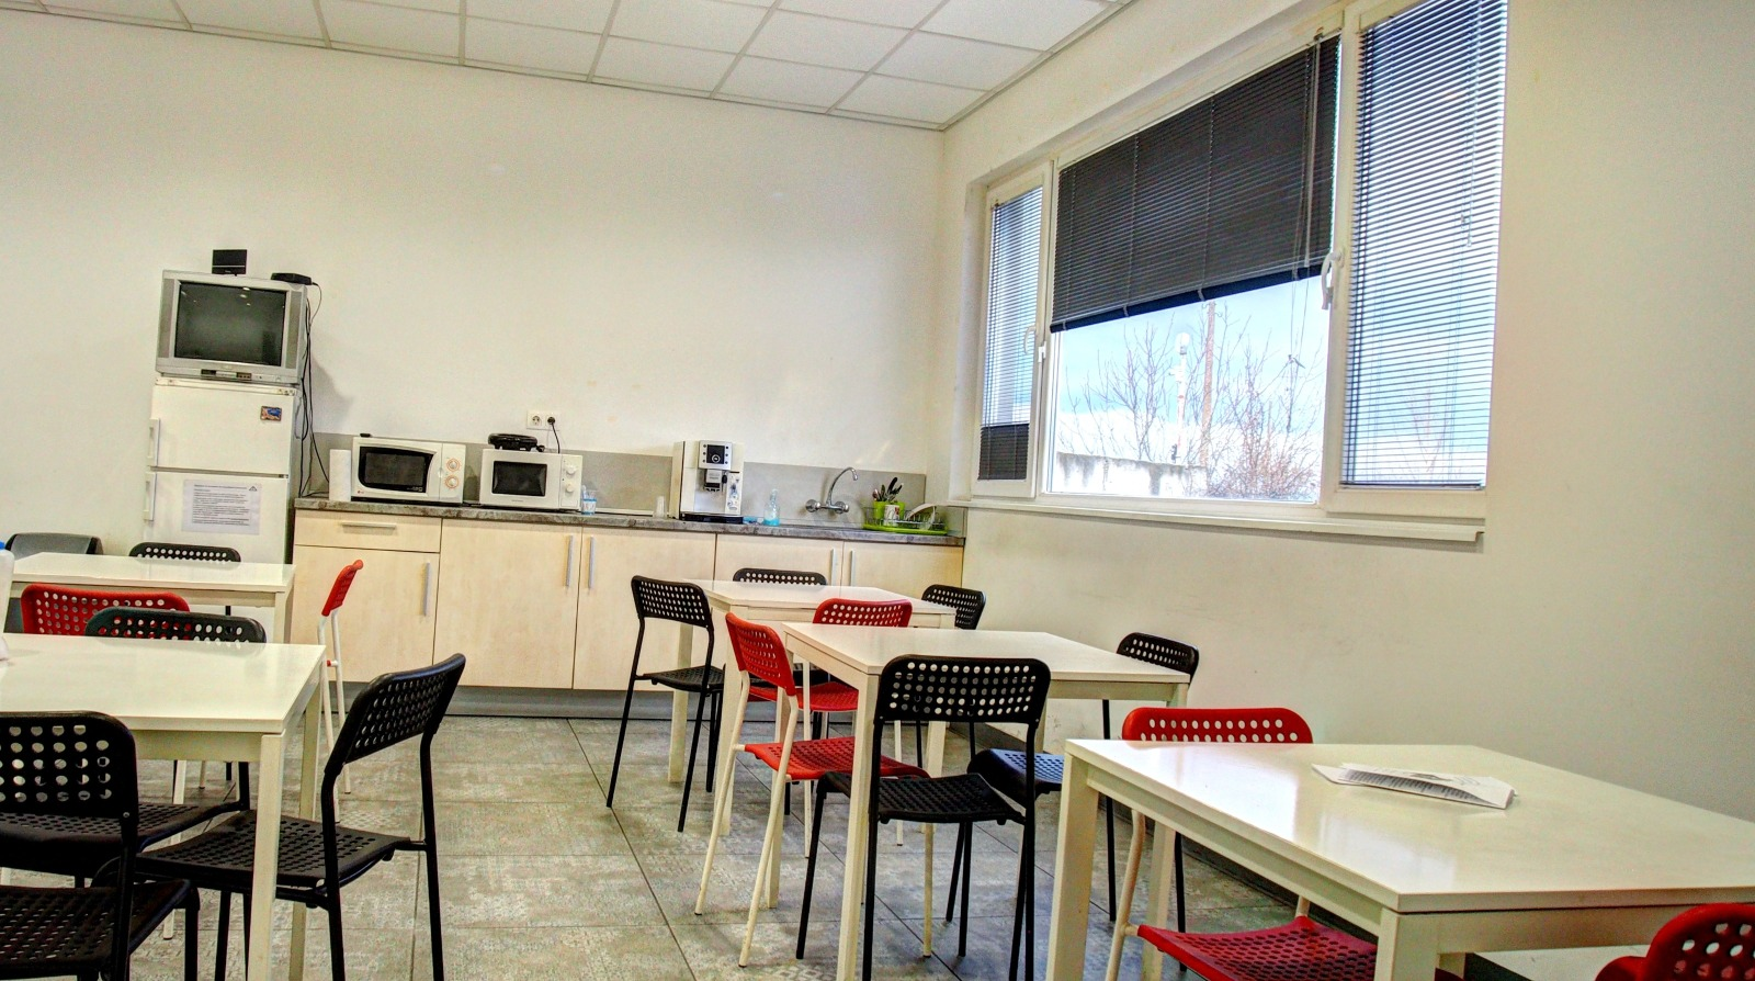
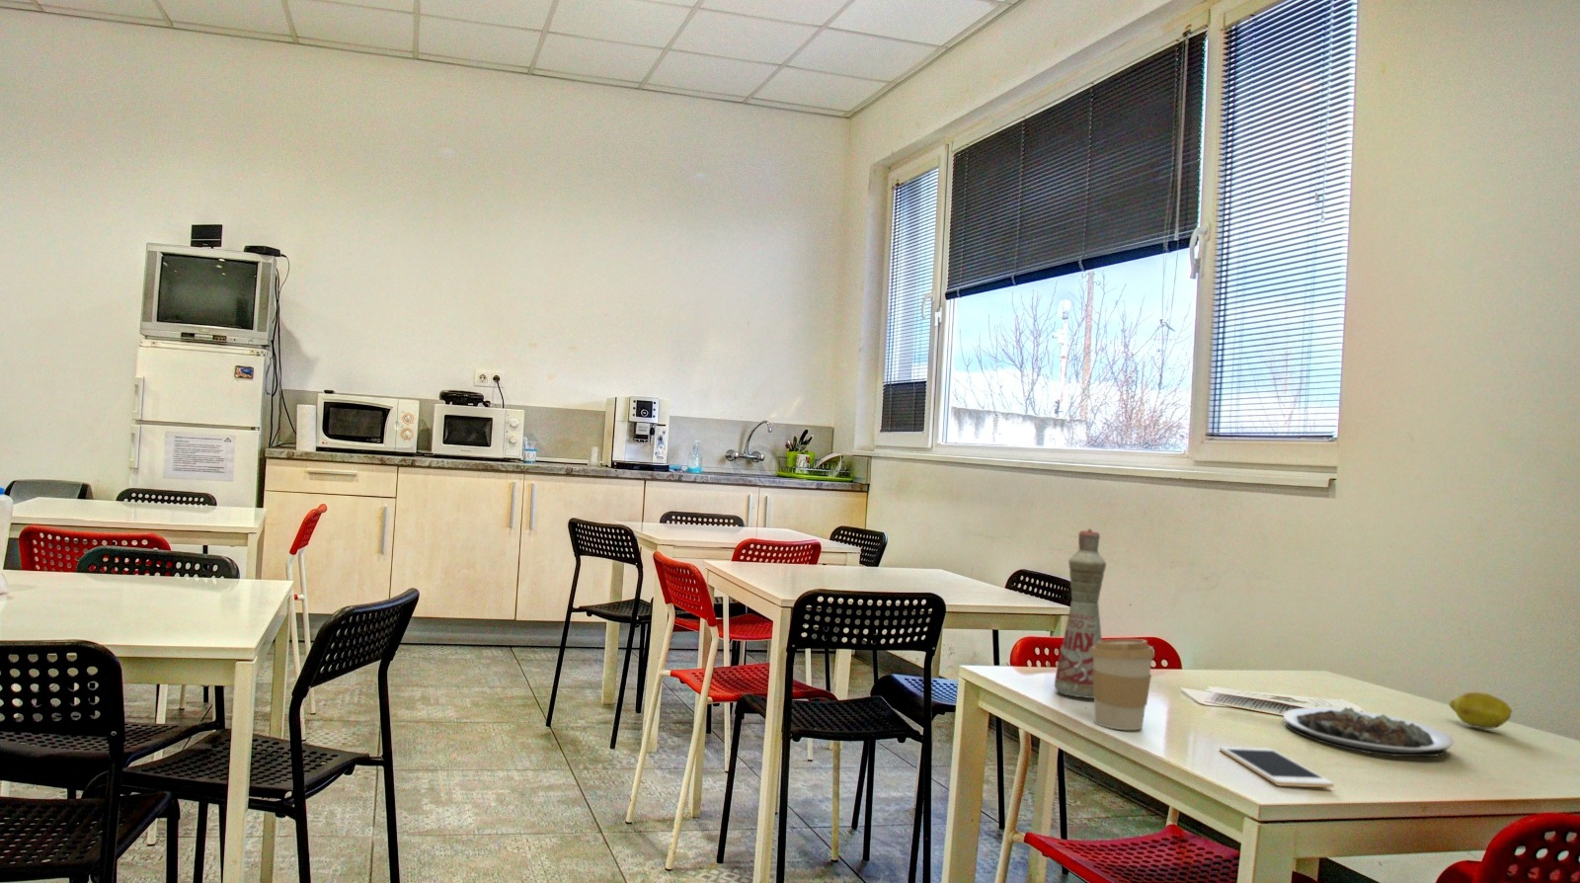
+ fruit (1478, 709)
+ cell phone (1273, 766)
+ coffee cup (1120, 680)
+ plate (1366, 726)
+ bottle (1085, 612)
